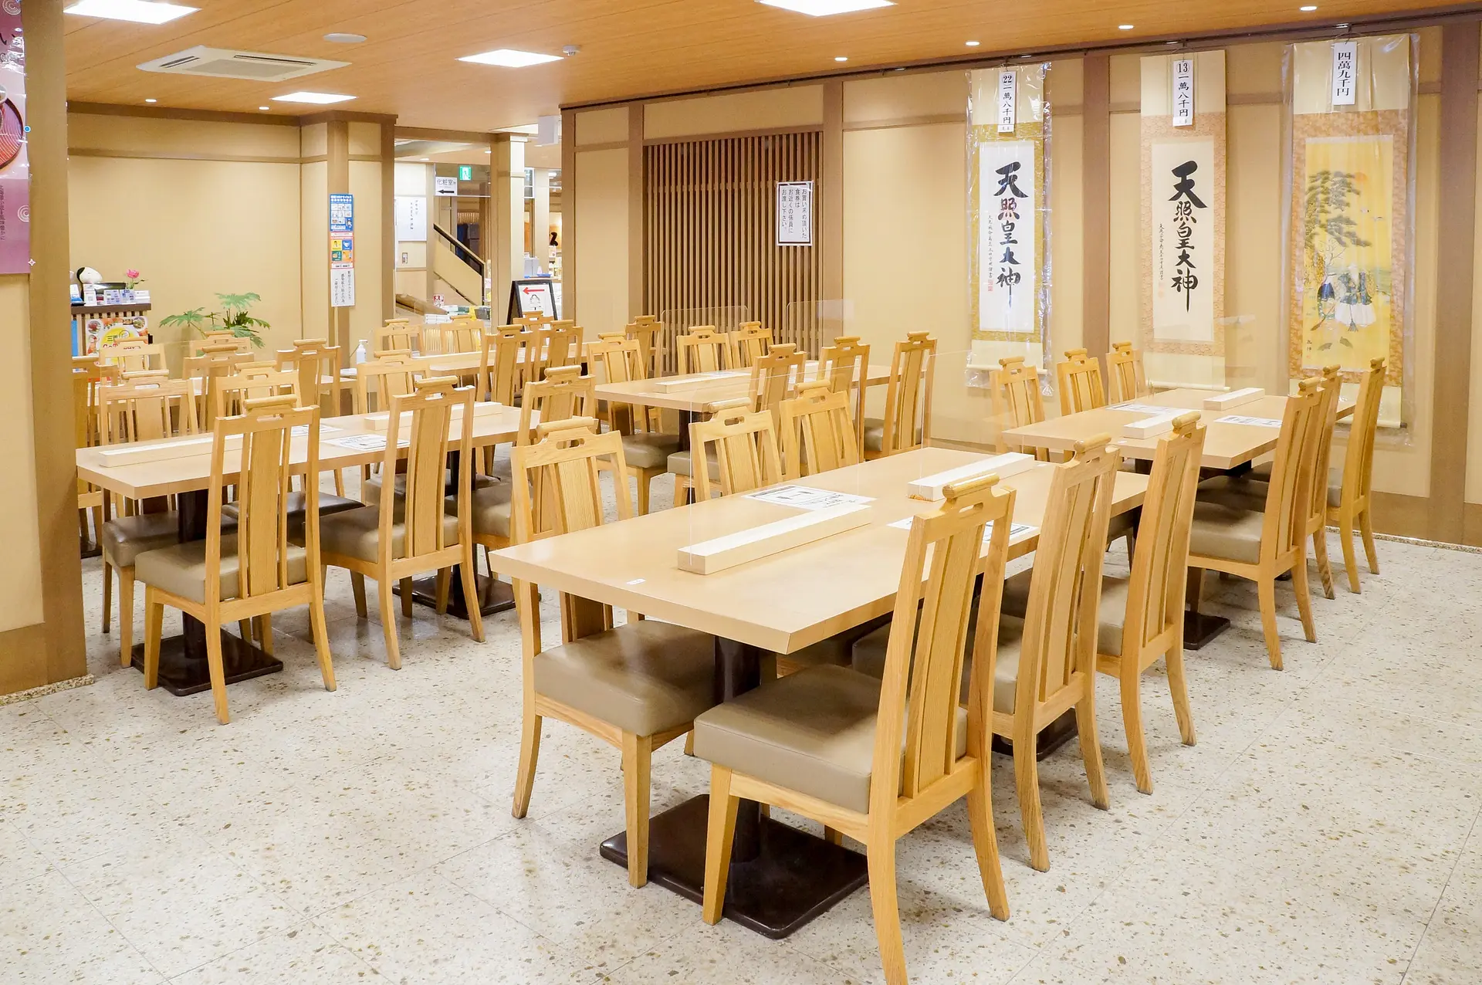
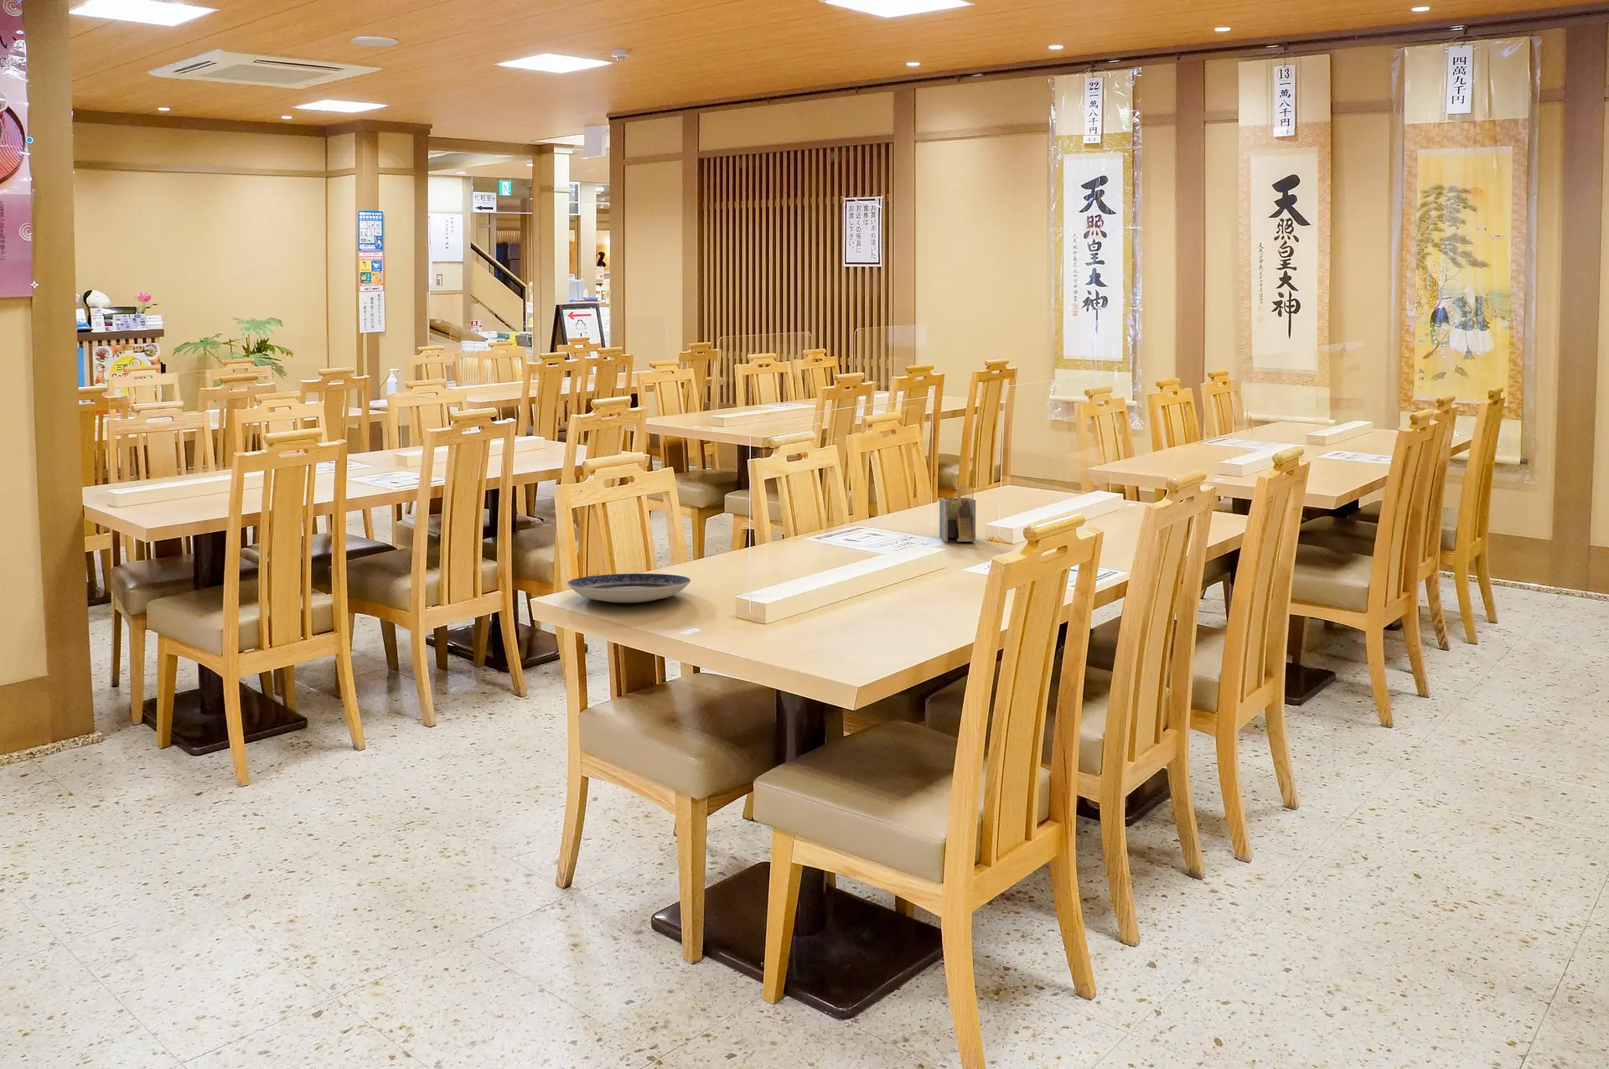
+ napkin holder (957, 512)
+ plate (629, 589)
